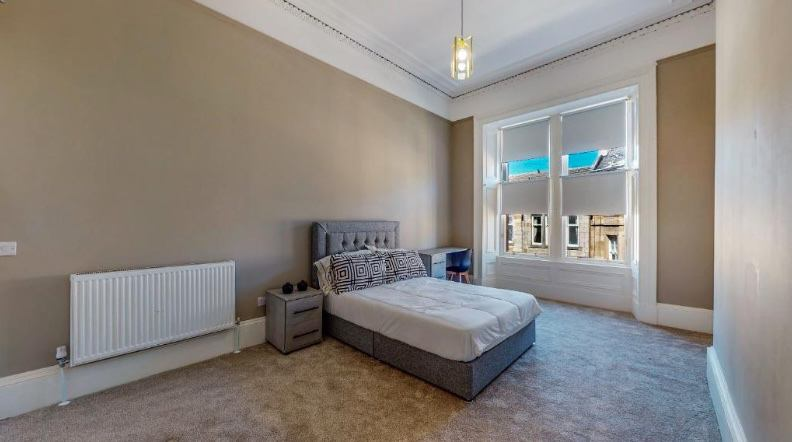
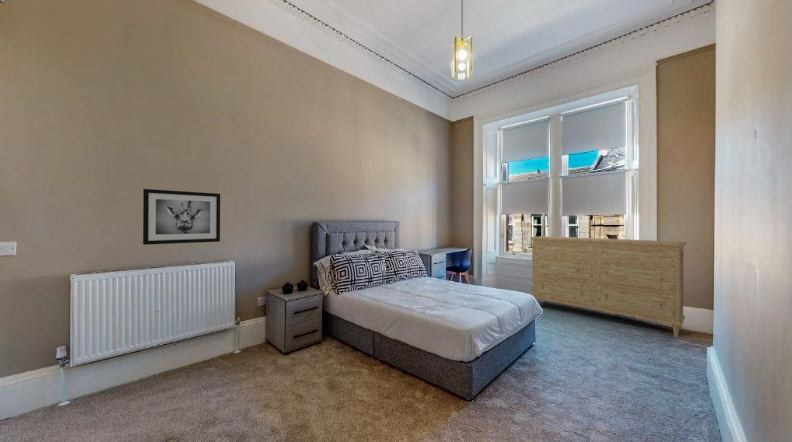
+ wall art (184, 217)
+ dresser (599, 277)
